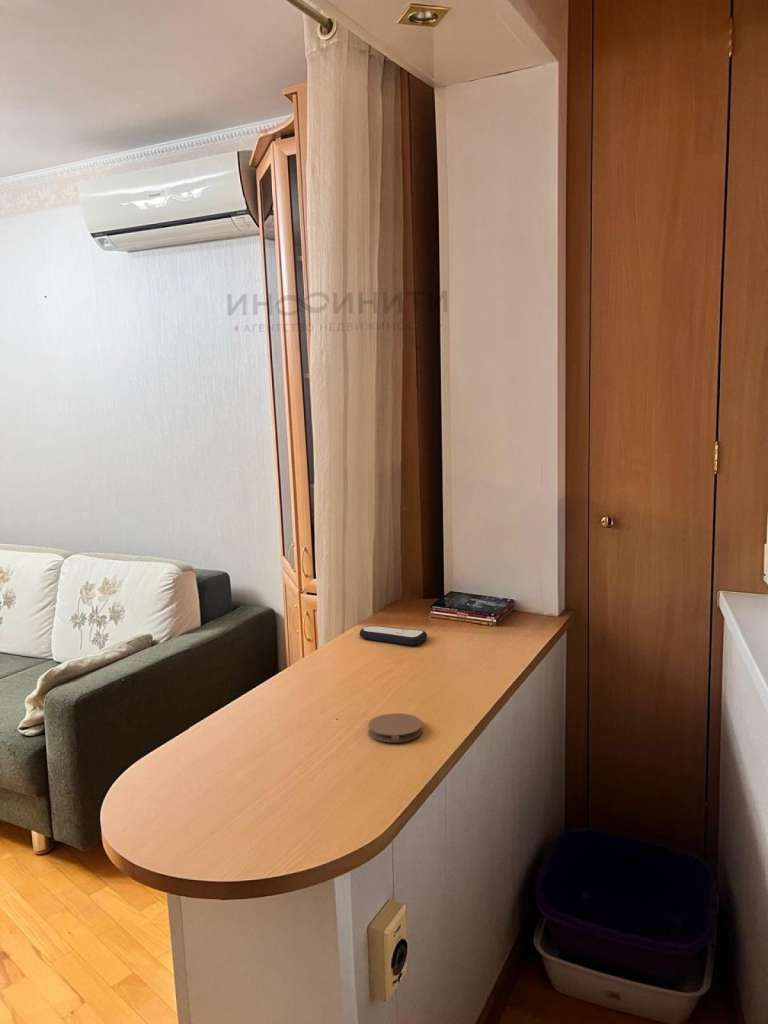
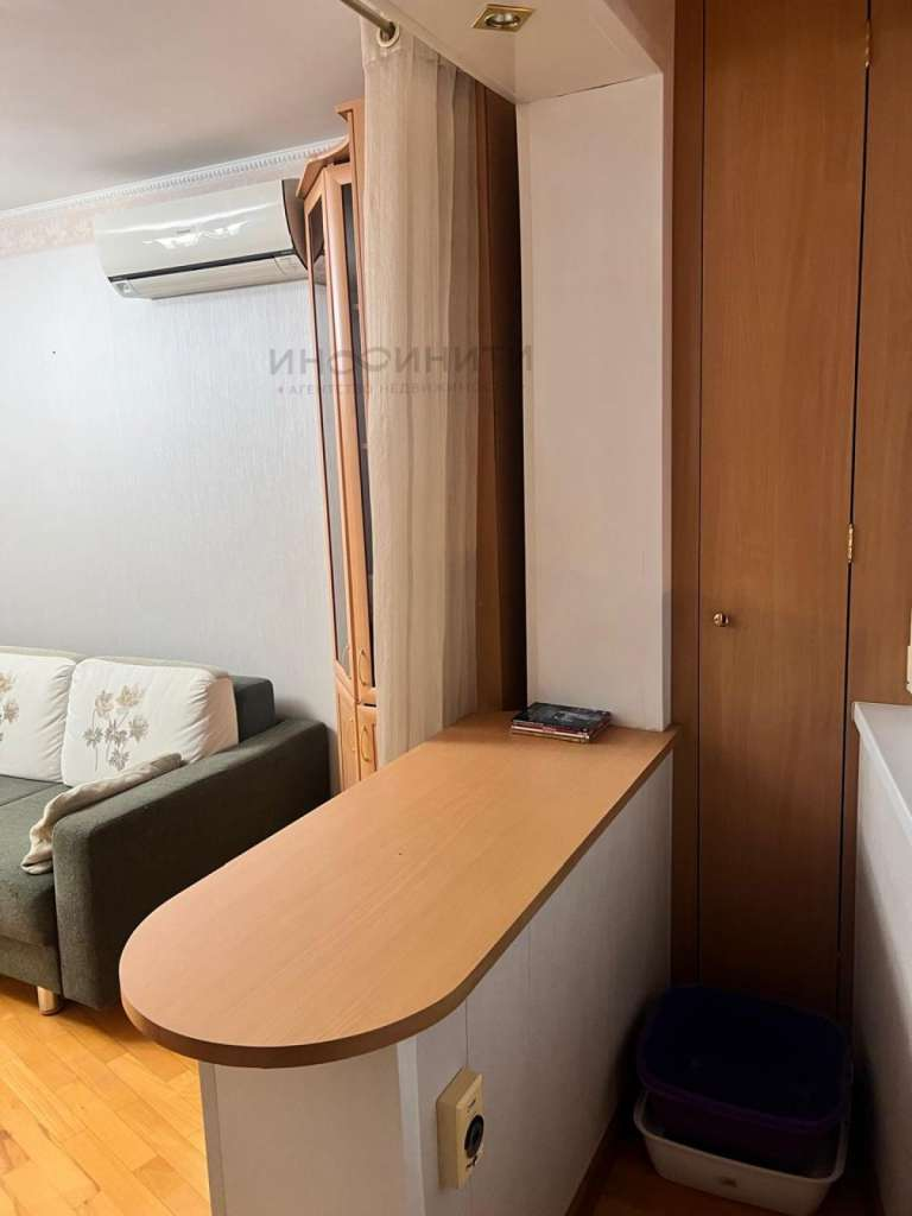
- remote control (392, 634)
- coaster (395, 727)
